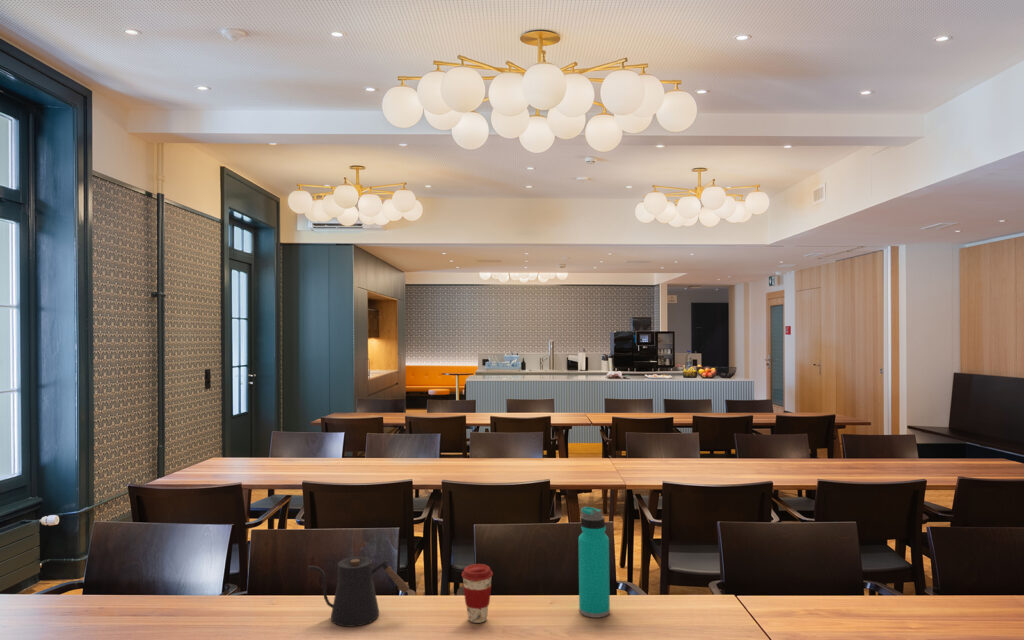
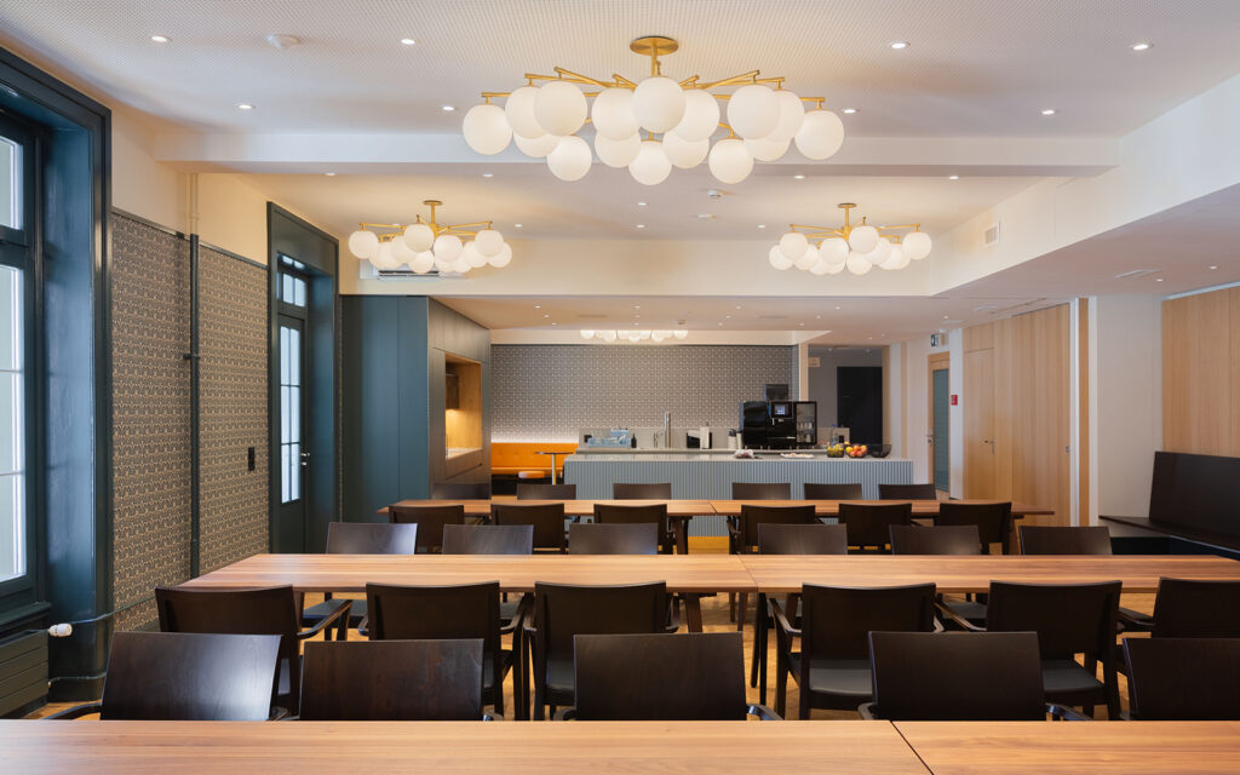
- kettle (358, 588)
- water bottle (593, 560)
- coffee cup (477, 593)
